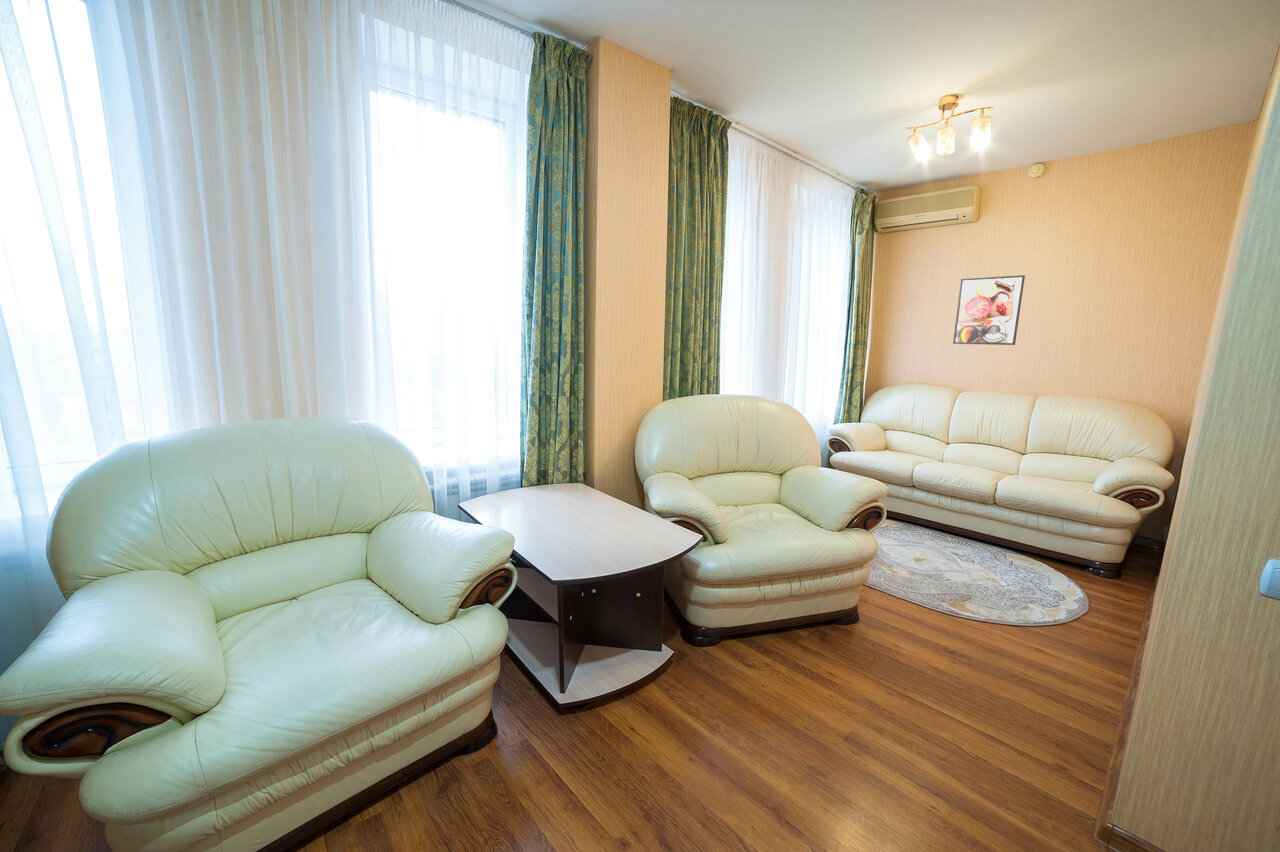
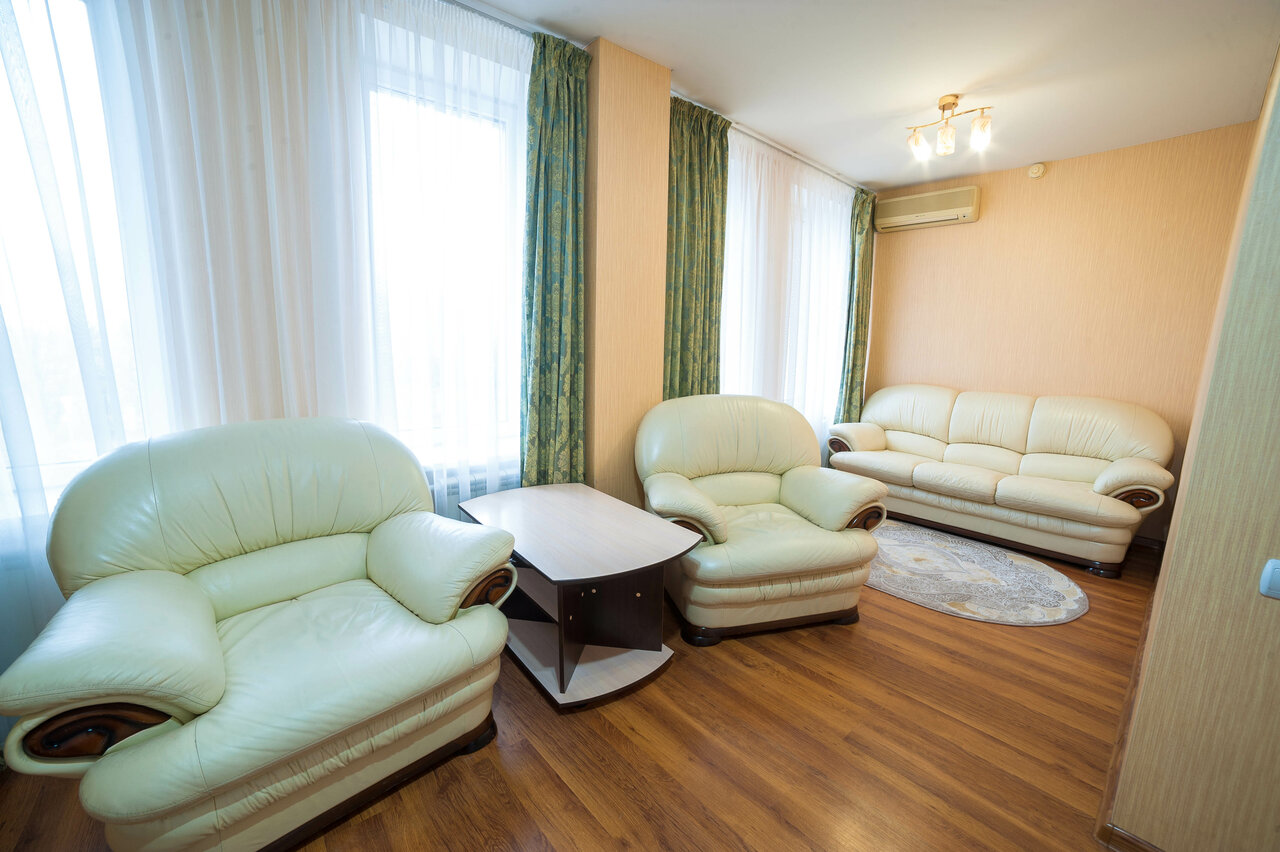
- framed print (987, 311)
